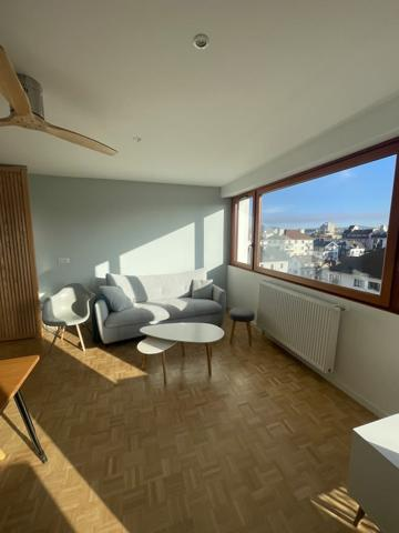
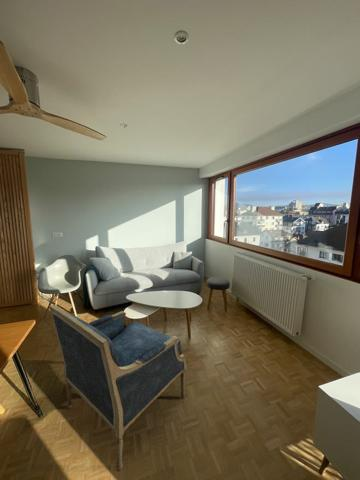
+ armchair (124, 353)
